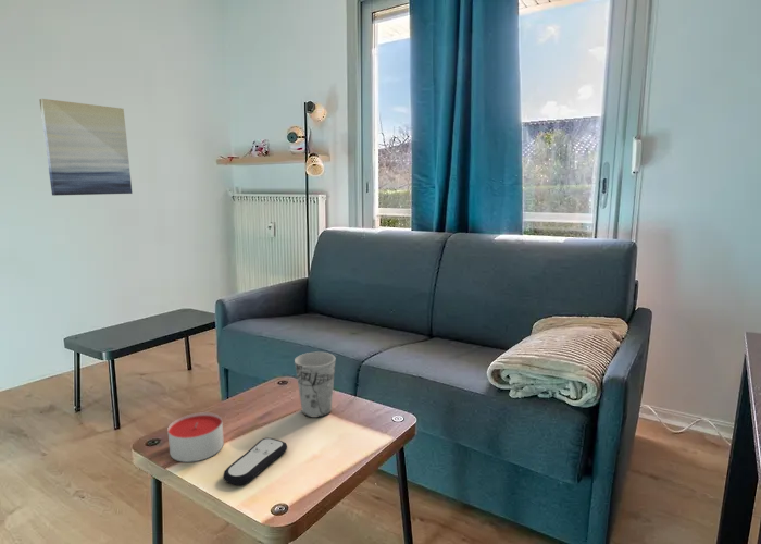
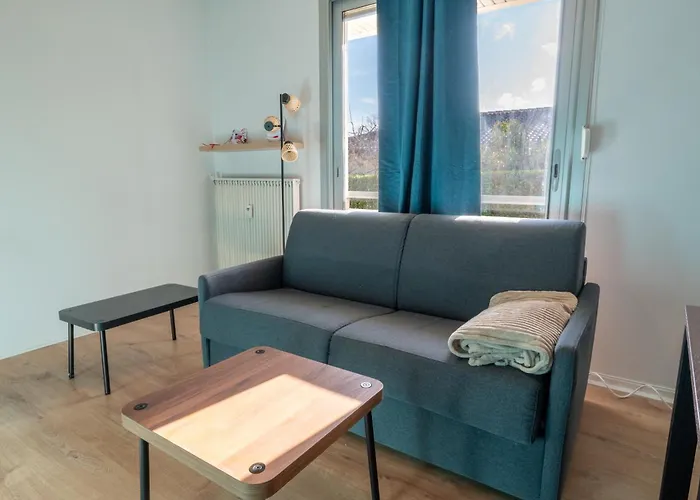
- cup (315, 384)
- candle (196, 435)
- remote control (255, 459)
- wall art (89, 149)
